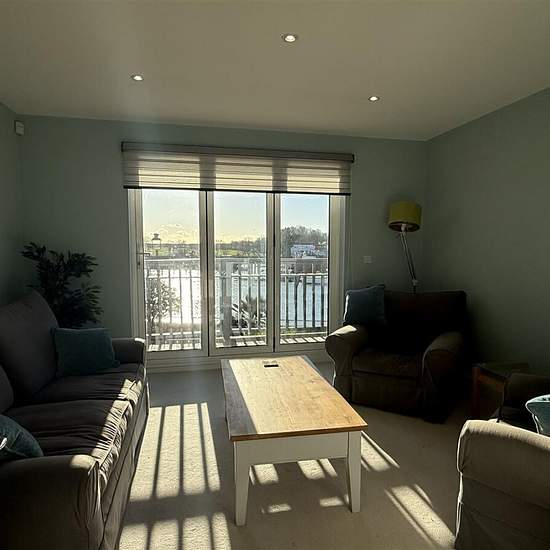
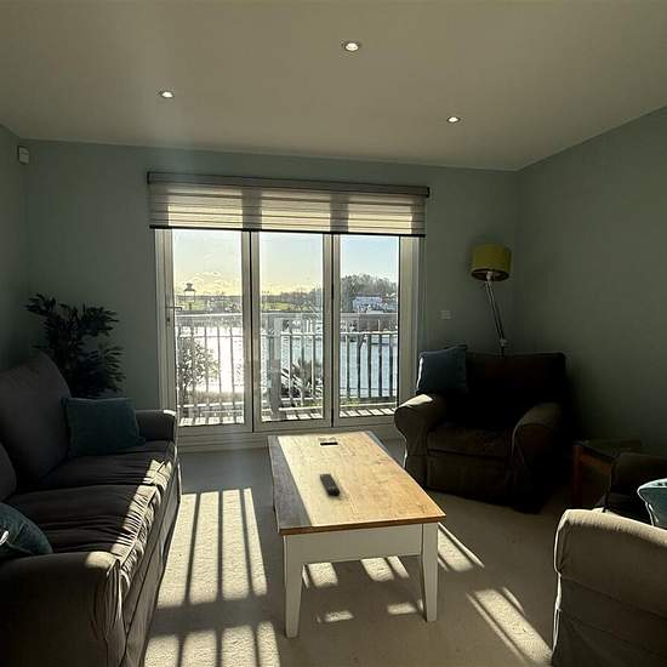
+ remote control (329, 484)
